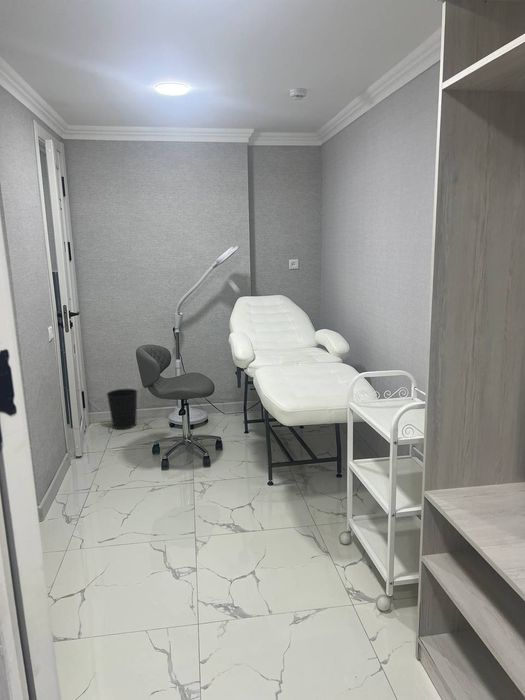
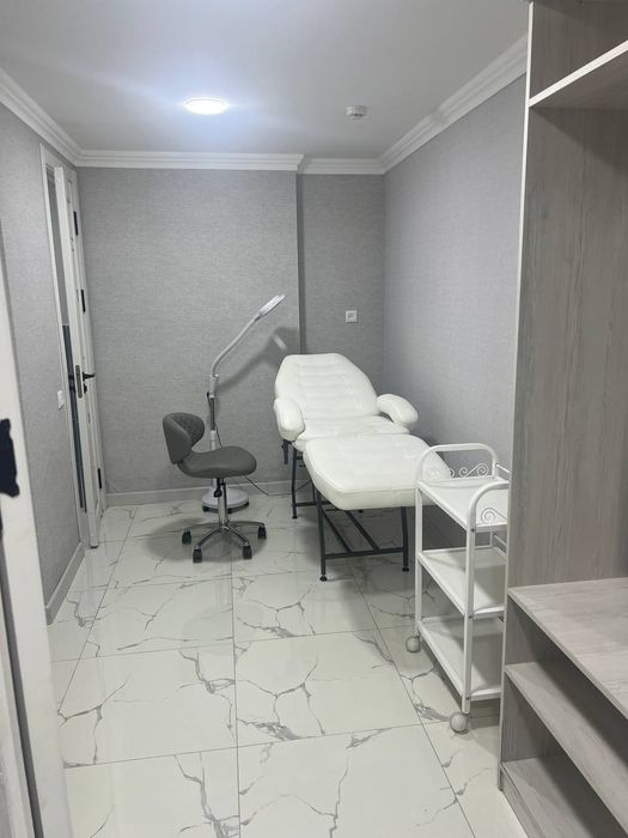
- wastebasket (123, 409)
